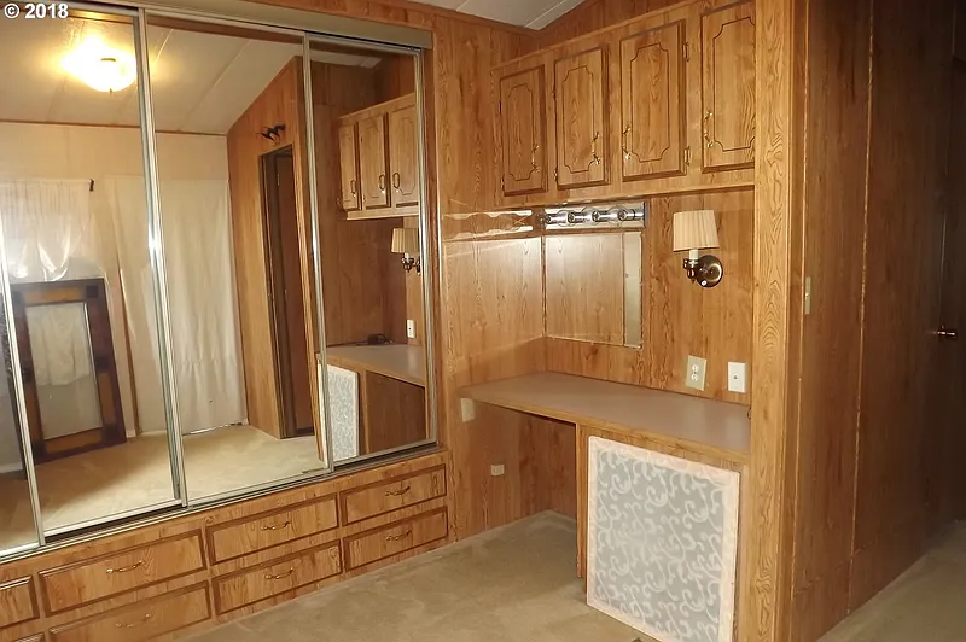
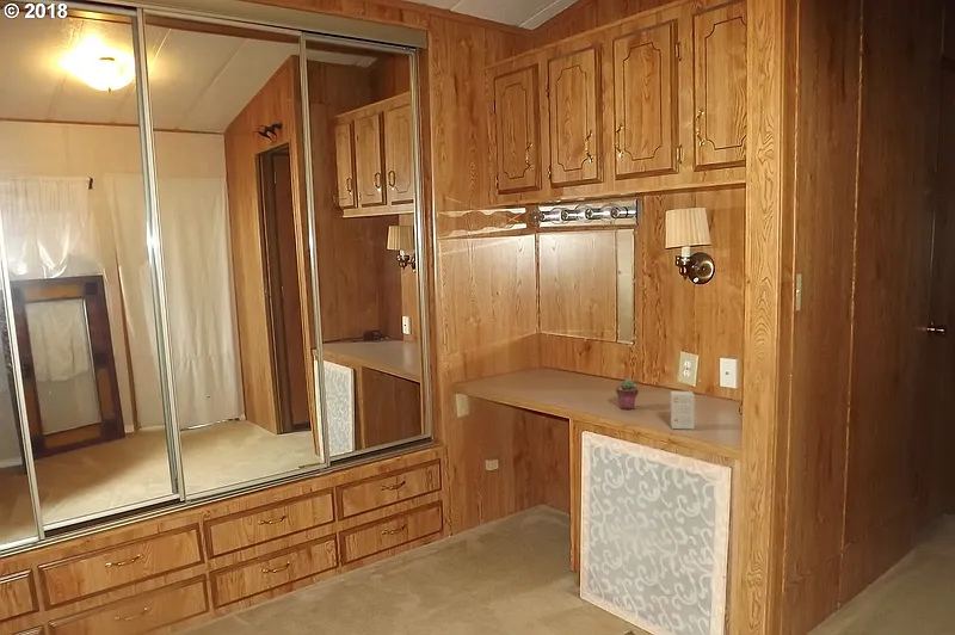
+ small box (682, 409)
+ potted succulent (627, 393)
